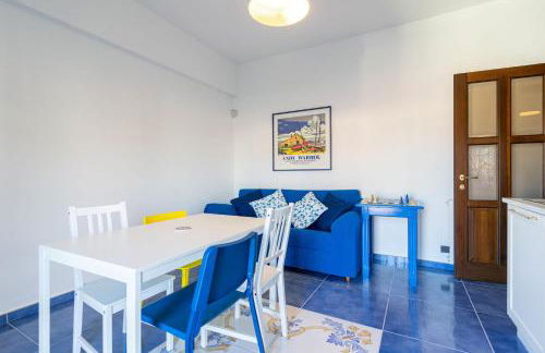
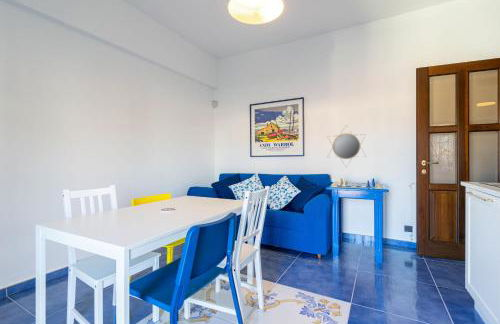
+ home mirror (346, 146)
